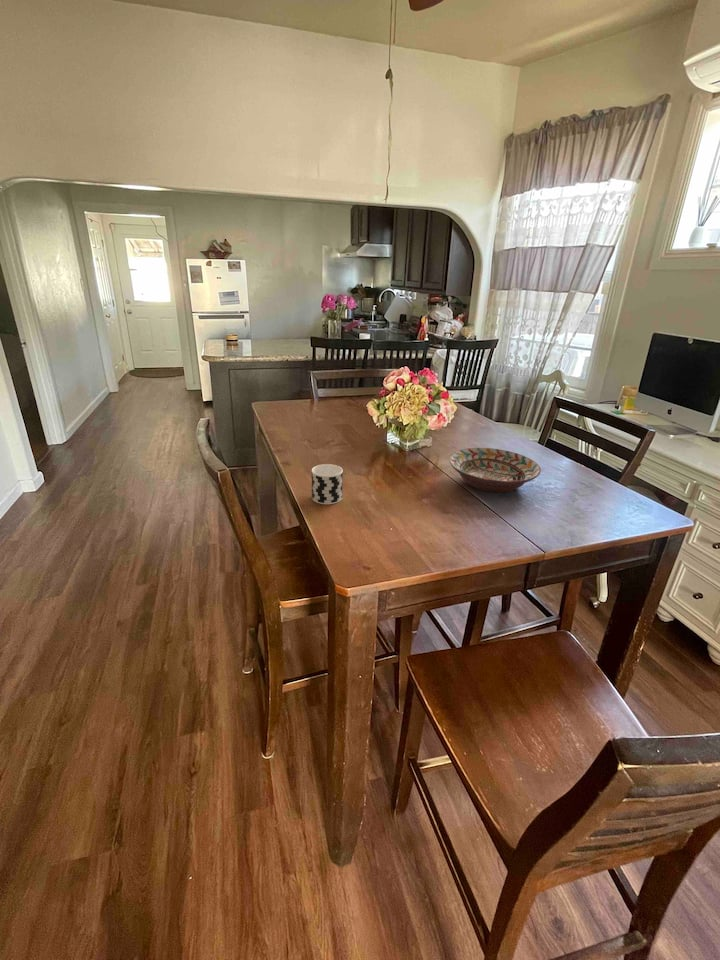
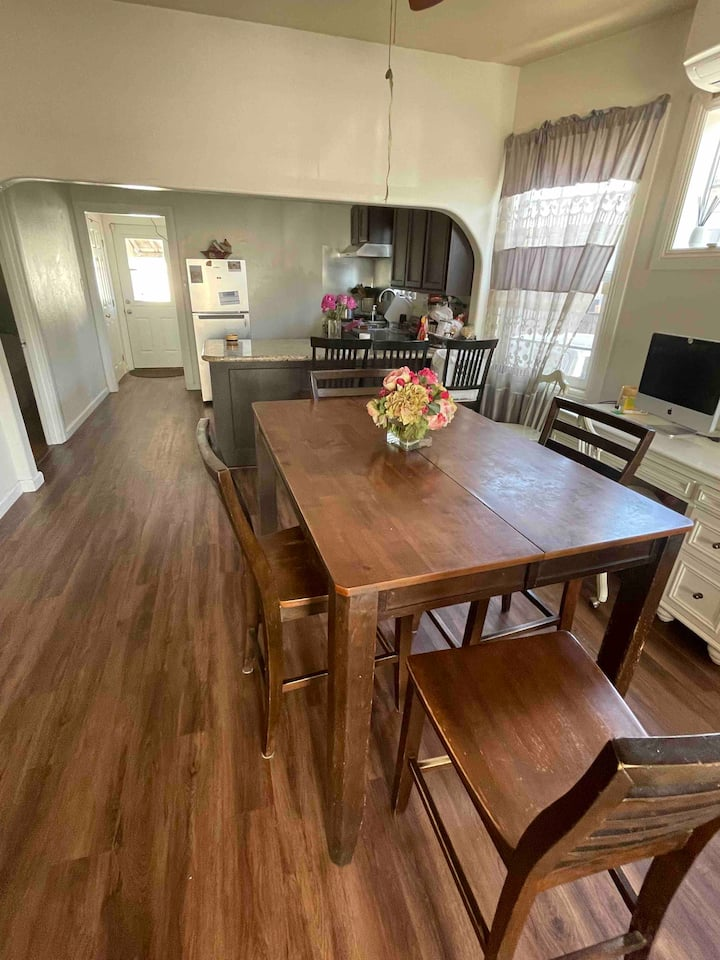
- cup (325, 482)
- decorative bowl (492, 473)
